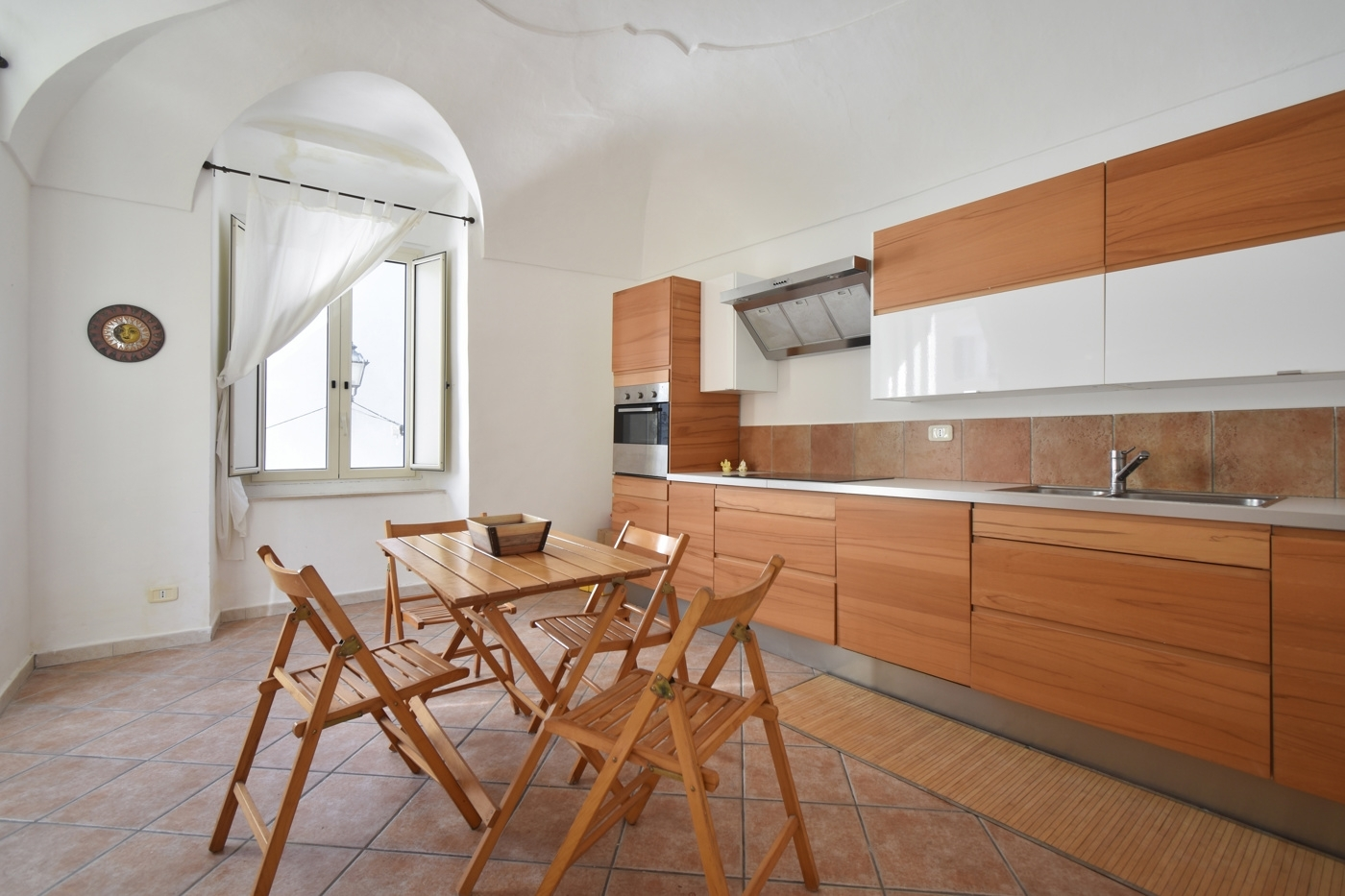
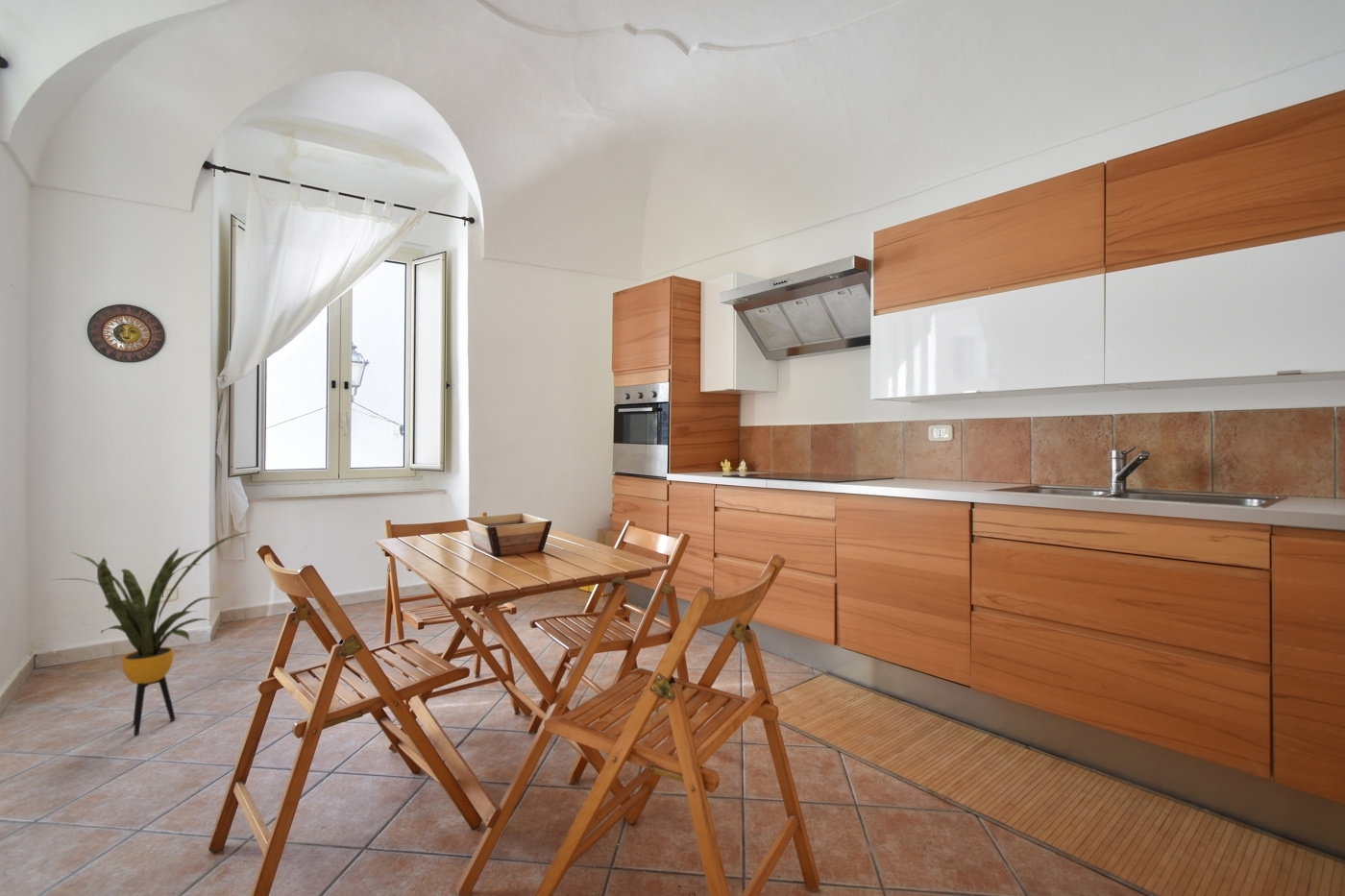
+ house plant (159, 632)
